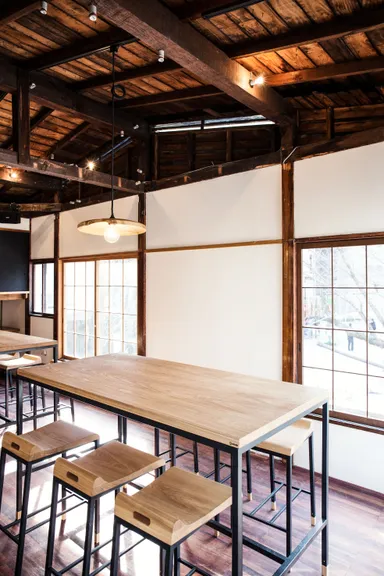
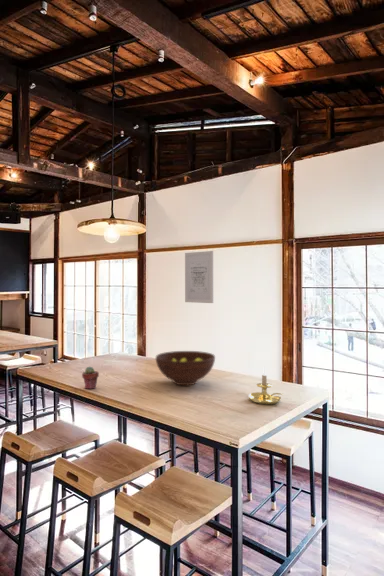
+ candle holder (266, 383)
+ wall art (198, 277)
+ fruit bowl (185, 369)
+ potted succulent (90, 377)
